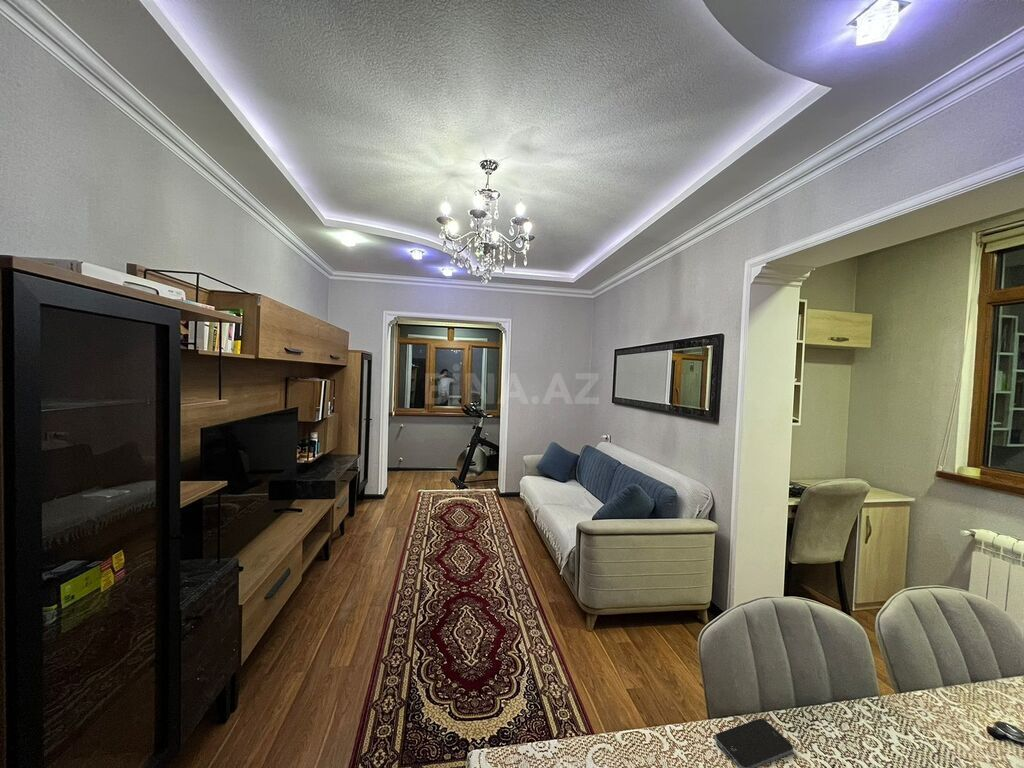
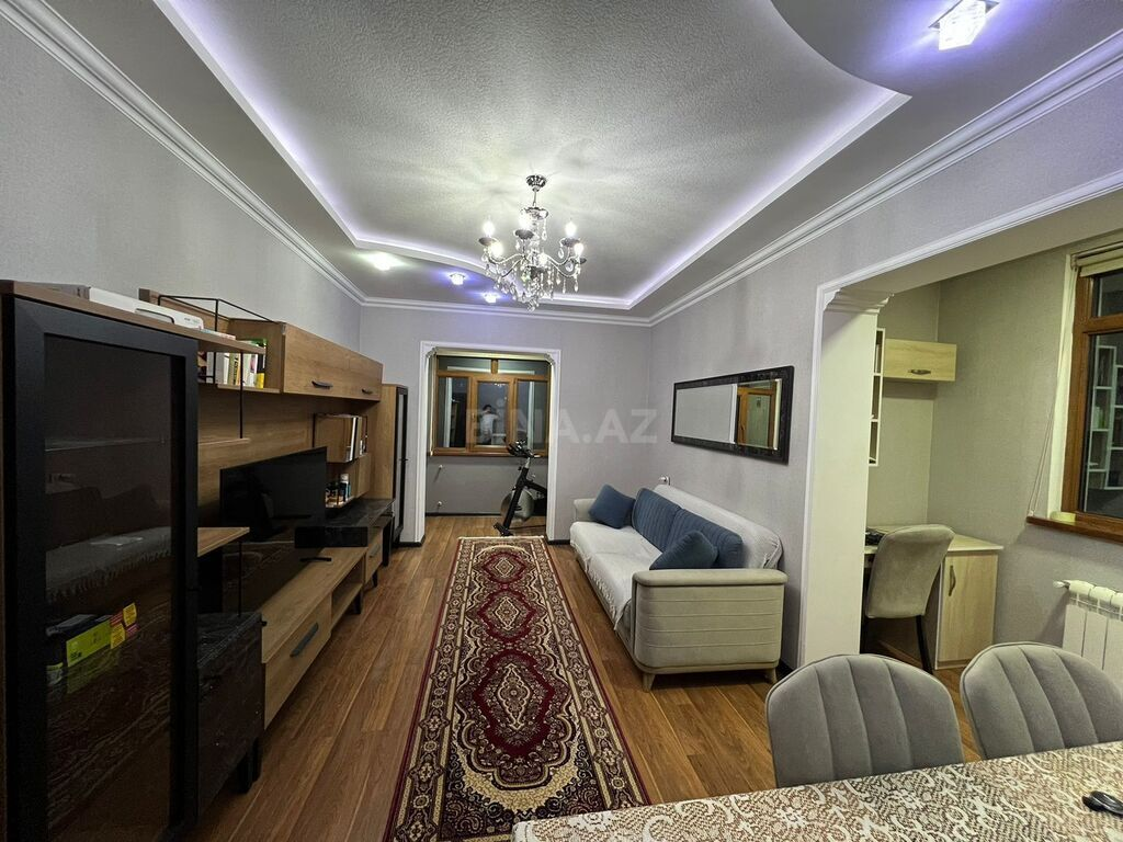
- smartphone (753, 743)
